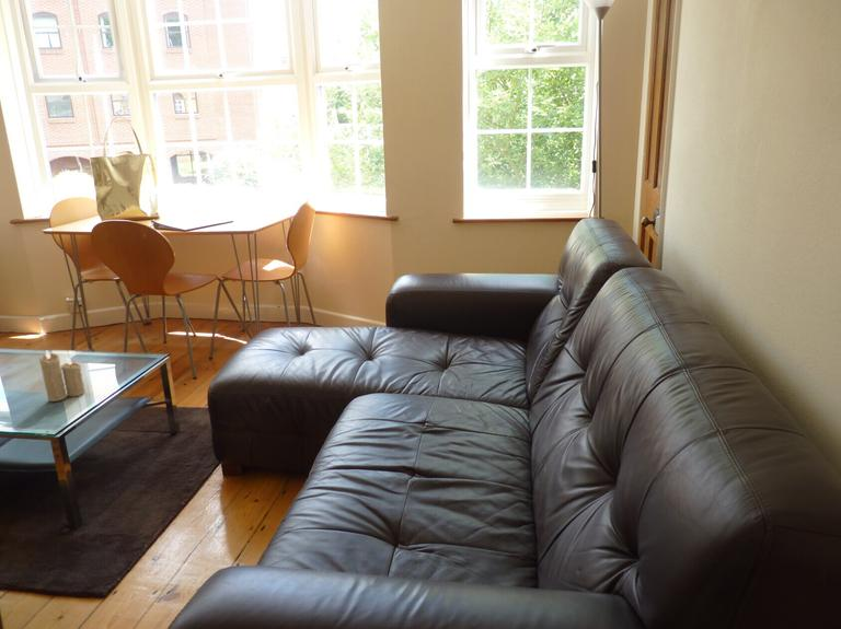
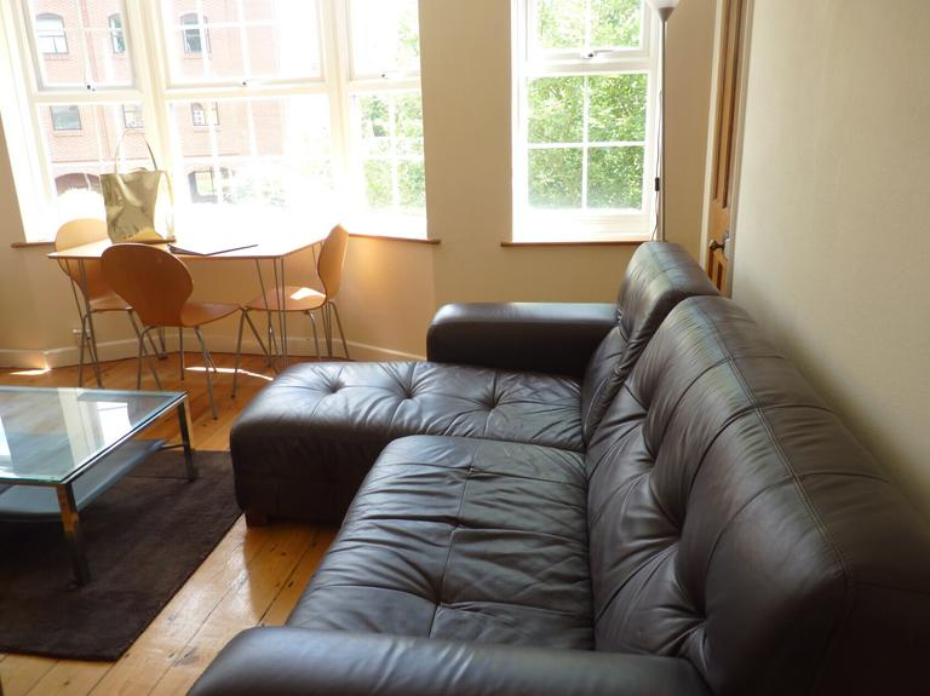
- candle (62, 372)
